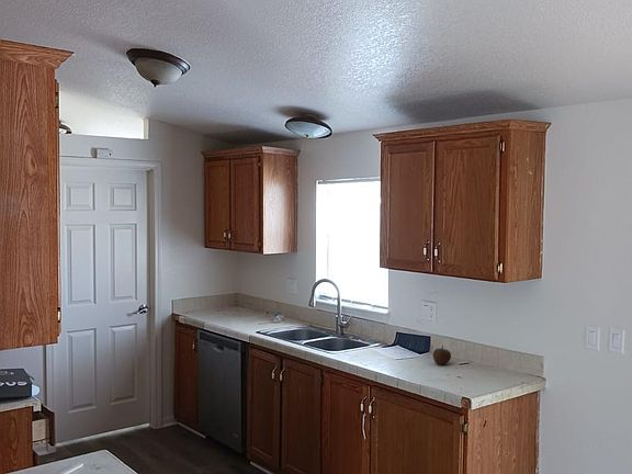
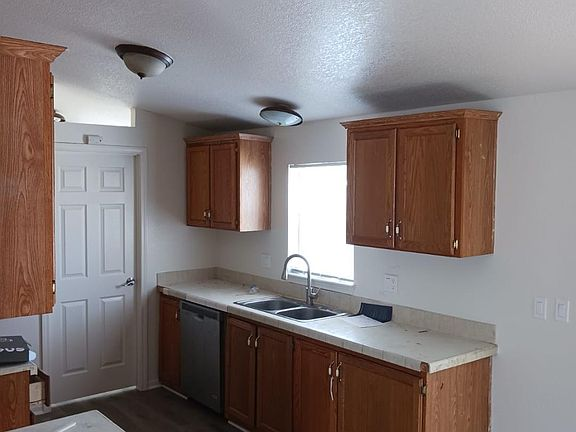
- fruit (441, 354)
